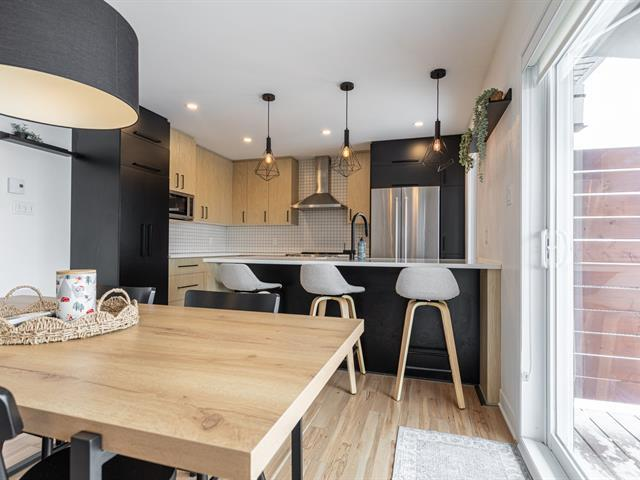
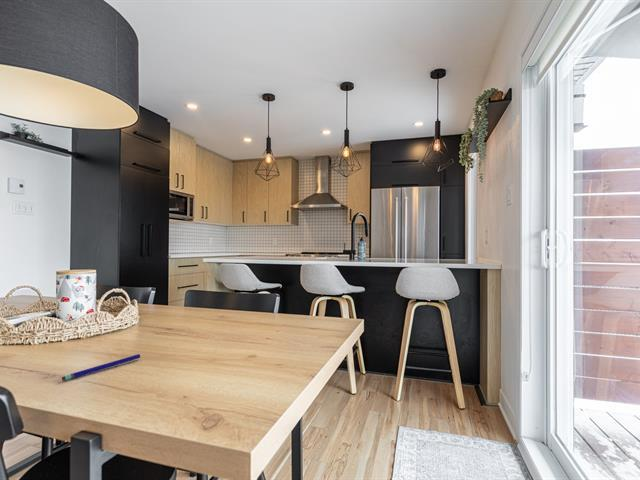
+ pen (104, 366)
